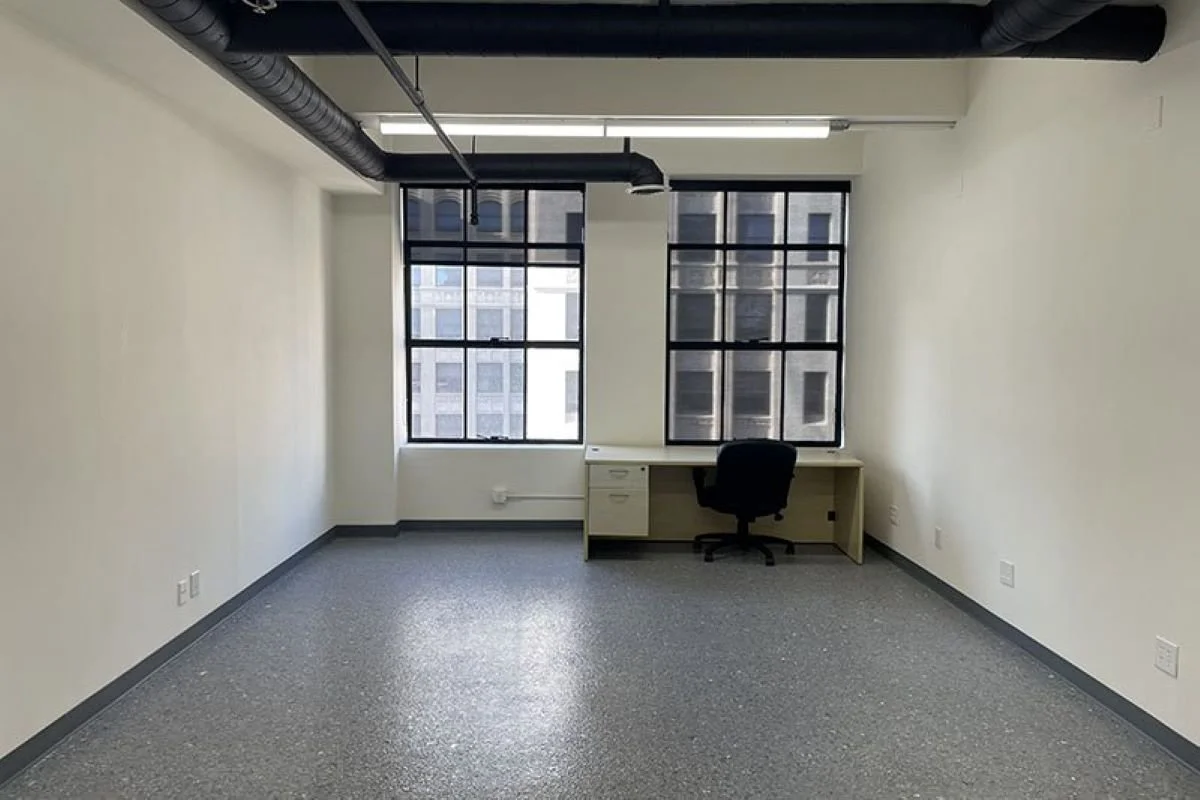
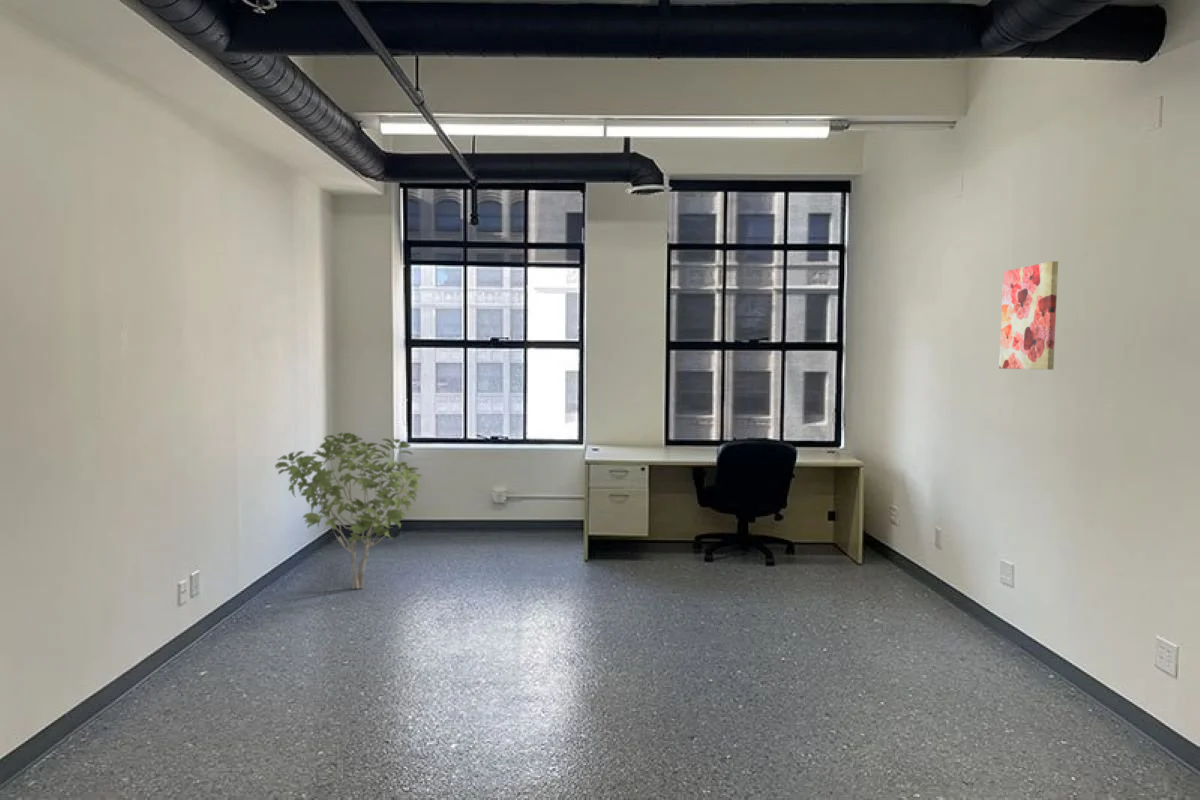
+ shrub (353, 510)
+ wall art (1027, 318)
